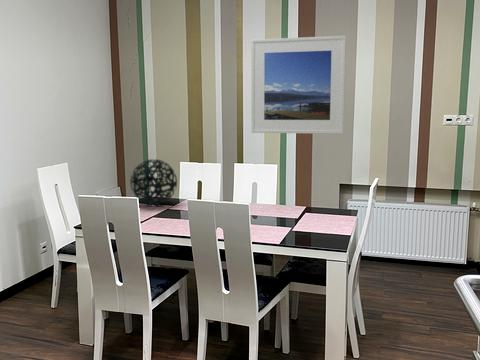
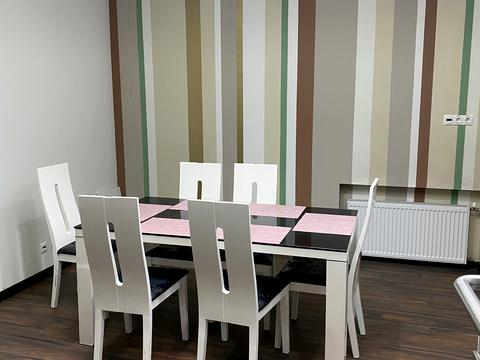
- decorative orb (153, 182)
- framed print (297, 86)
